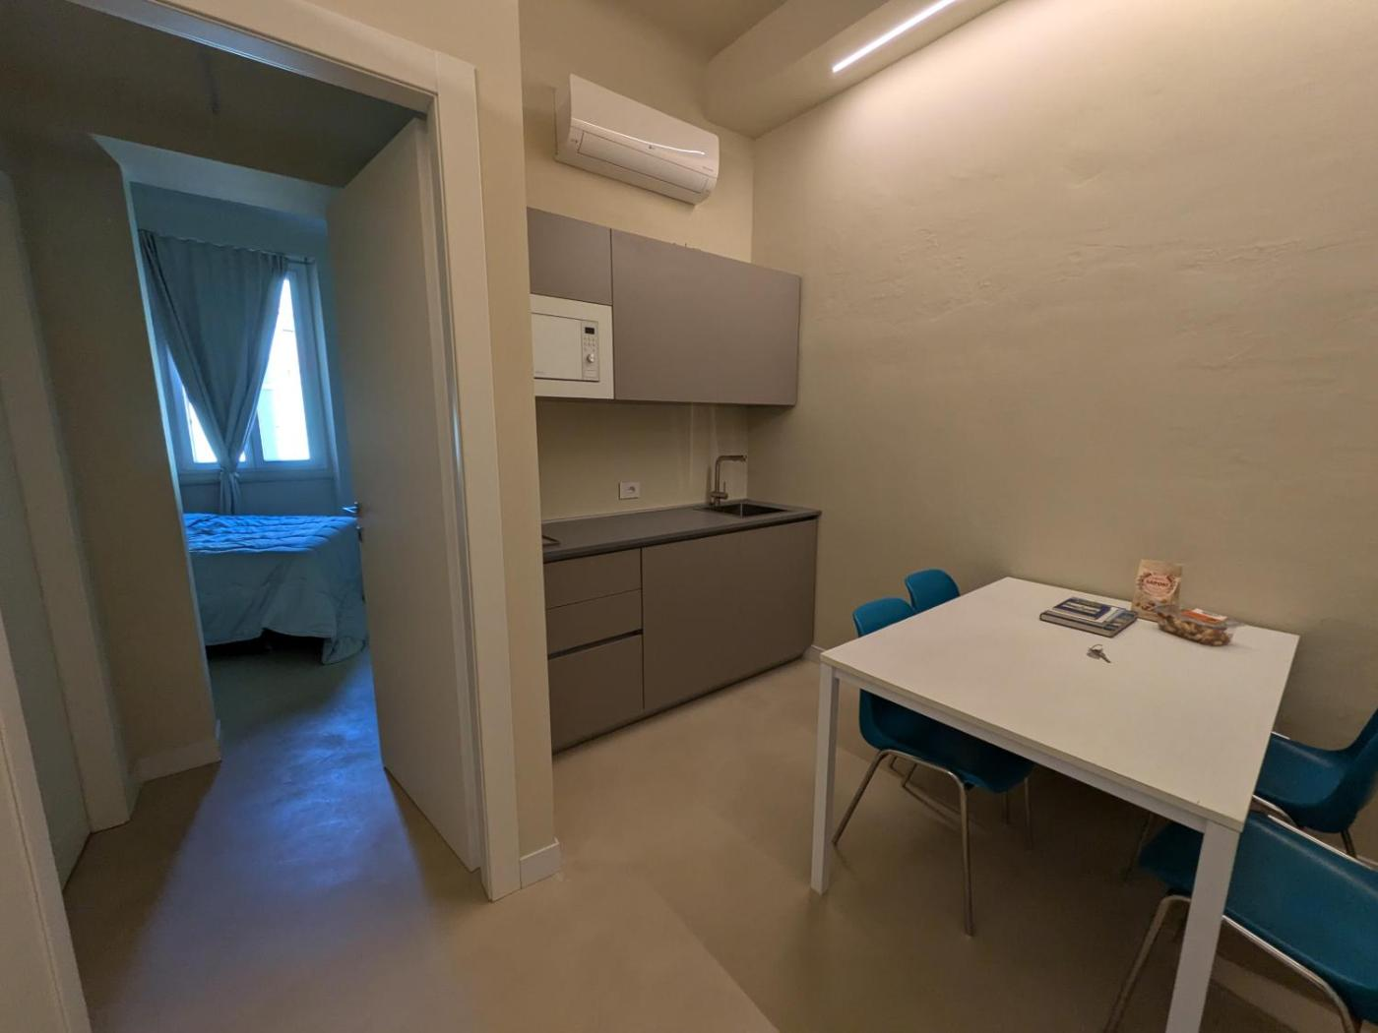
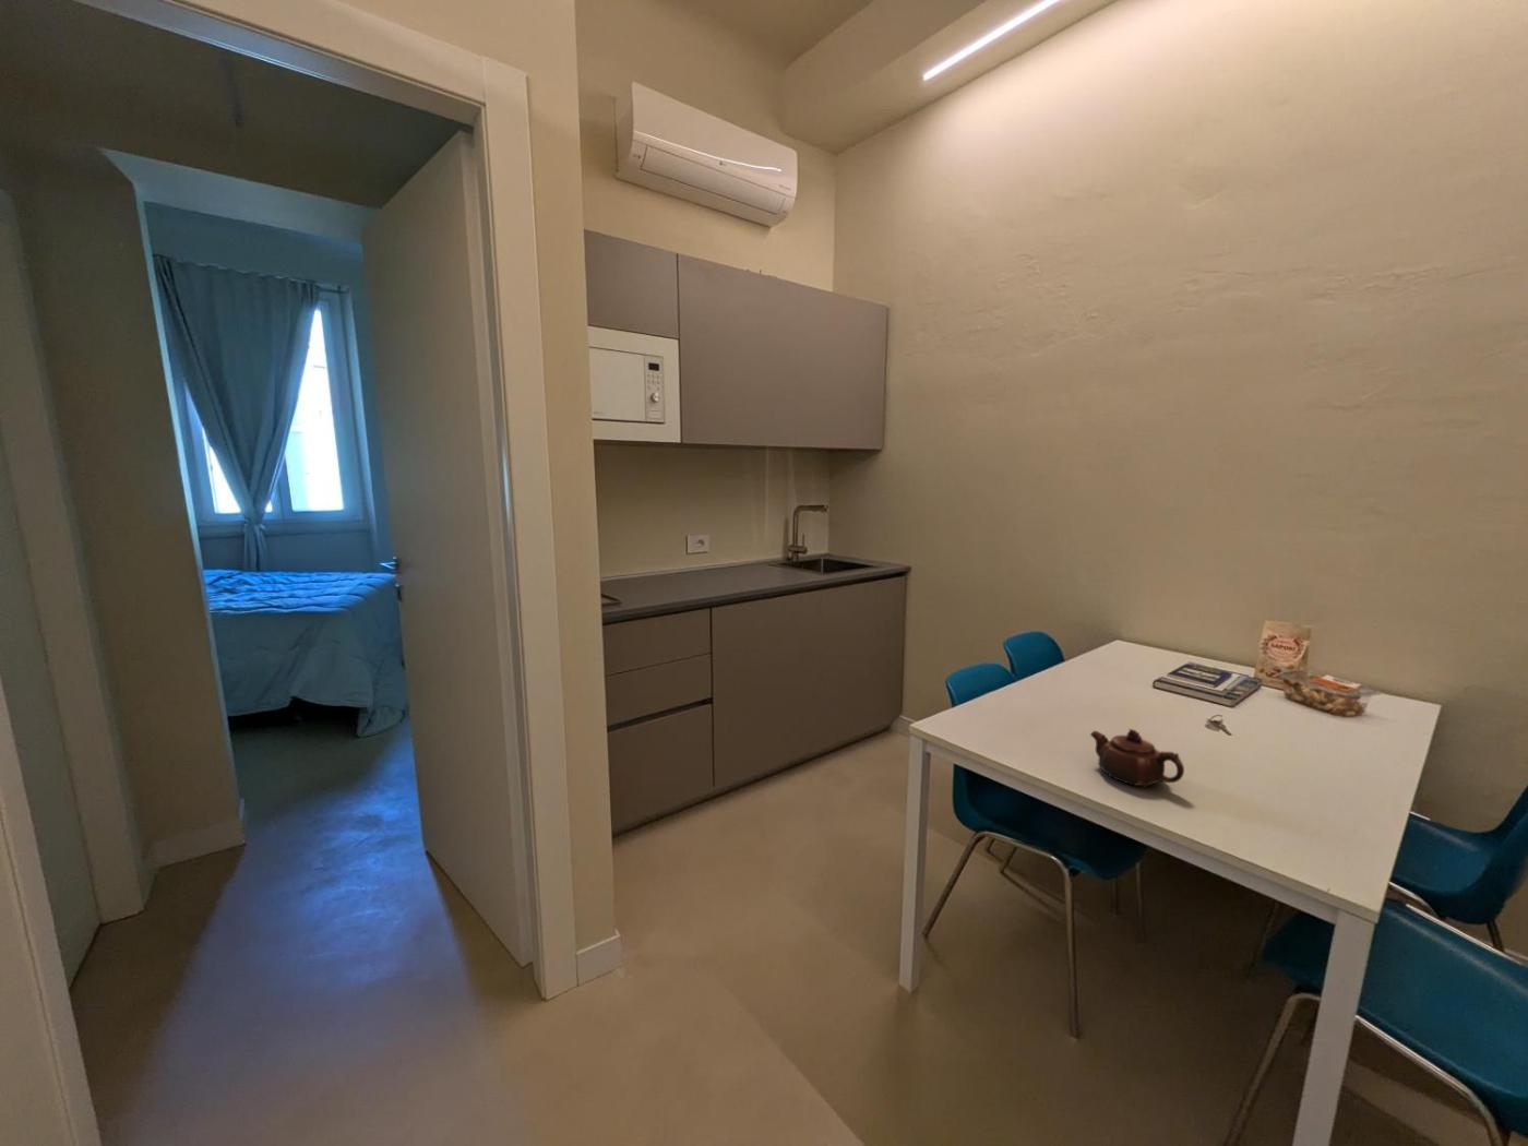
+ teapot (1135, 754)
